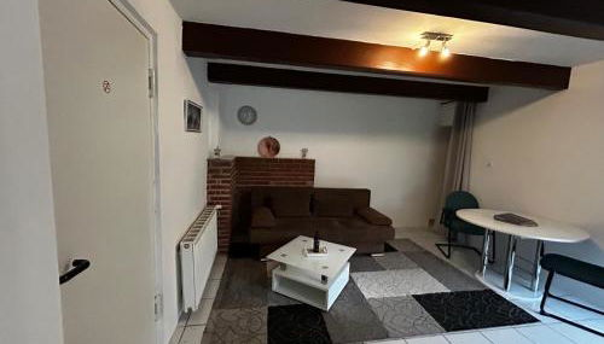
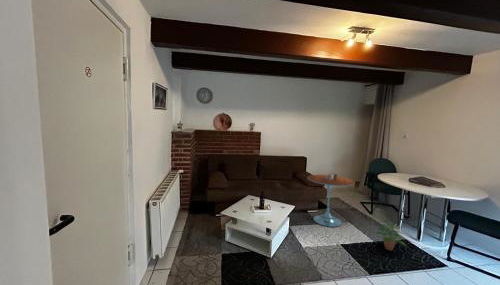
+ side table (328, 196)
+ potted plant (390, 235)
